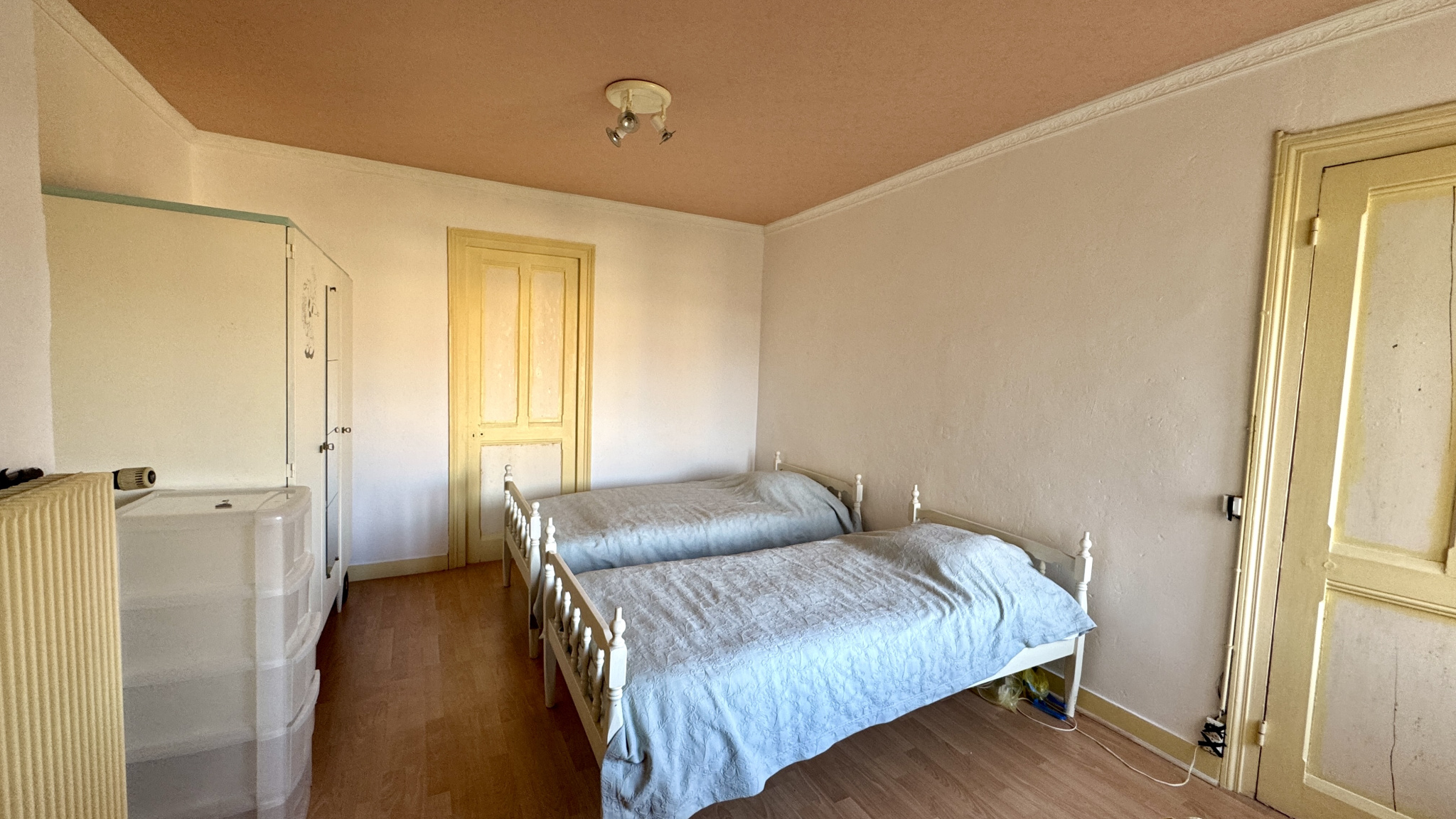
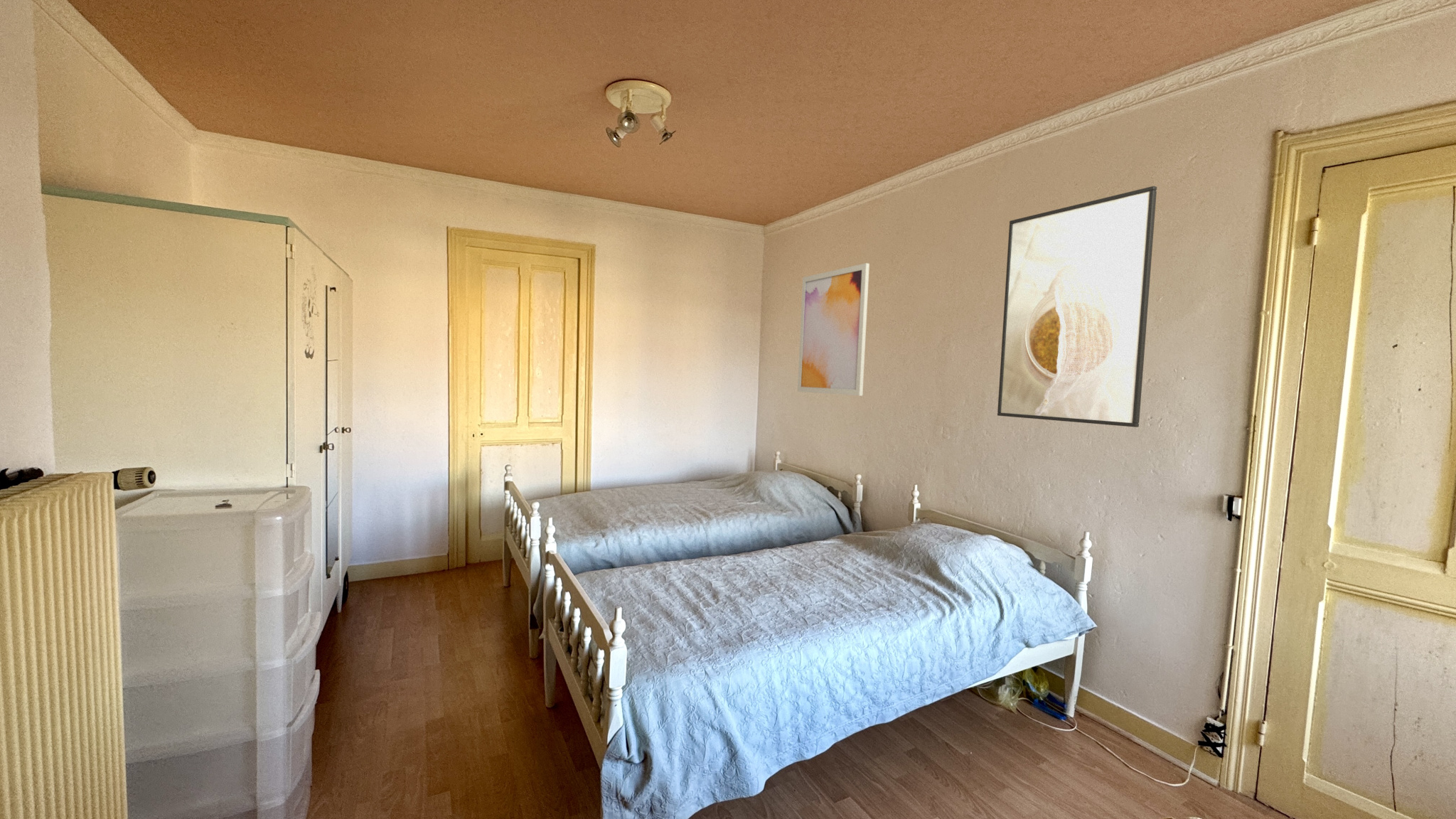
+ wall art (830, 332)
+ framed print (1068, 314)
